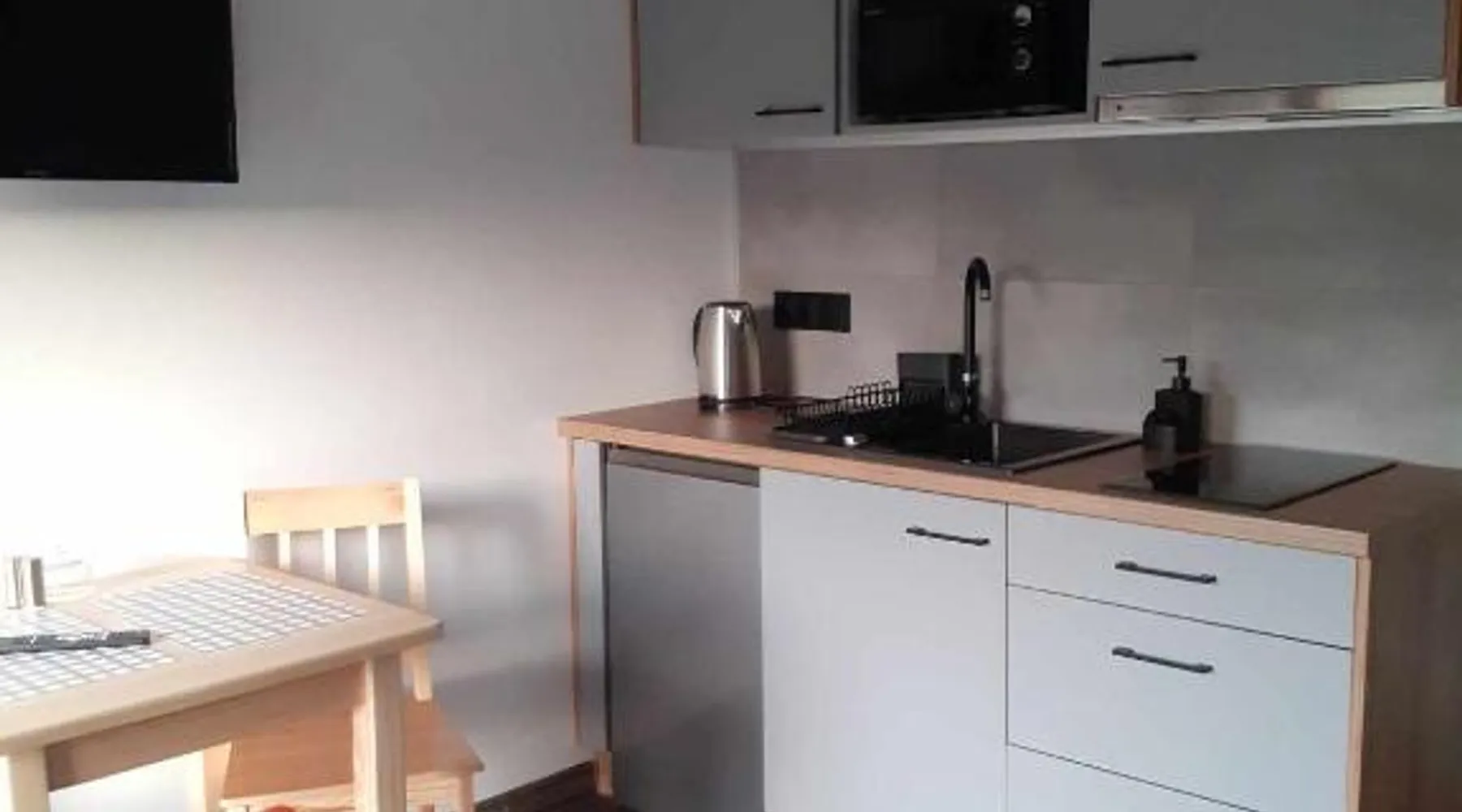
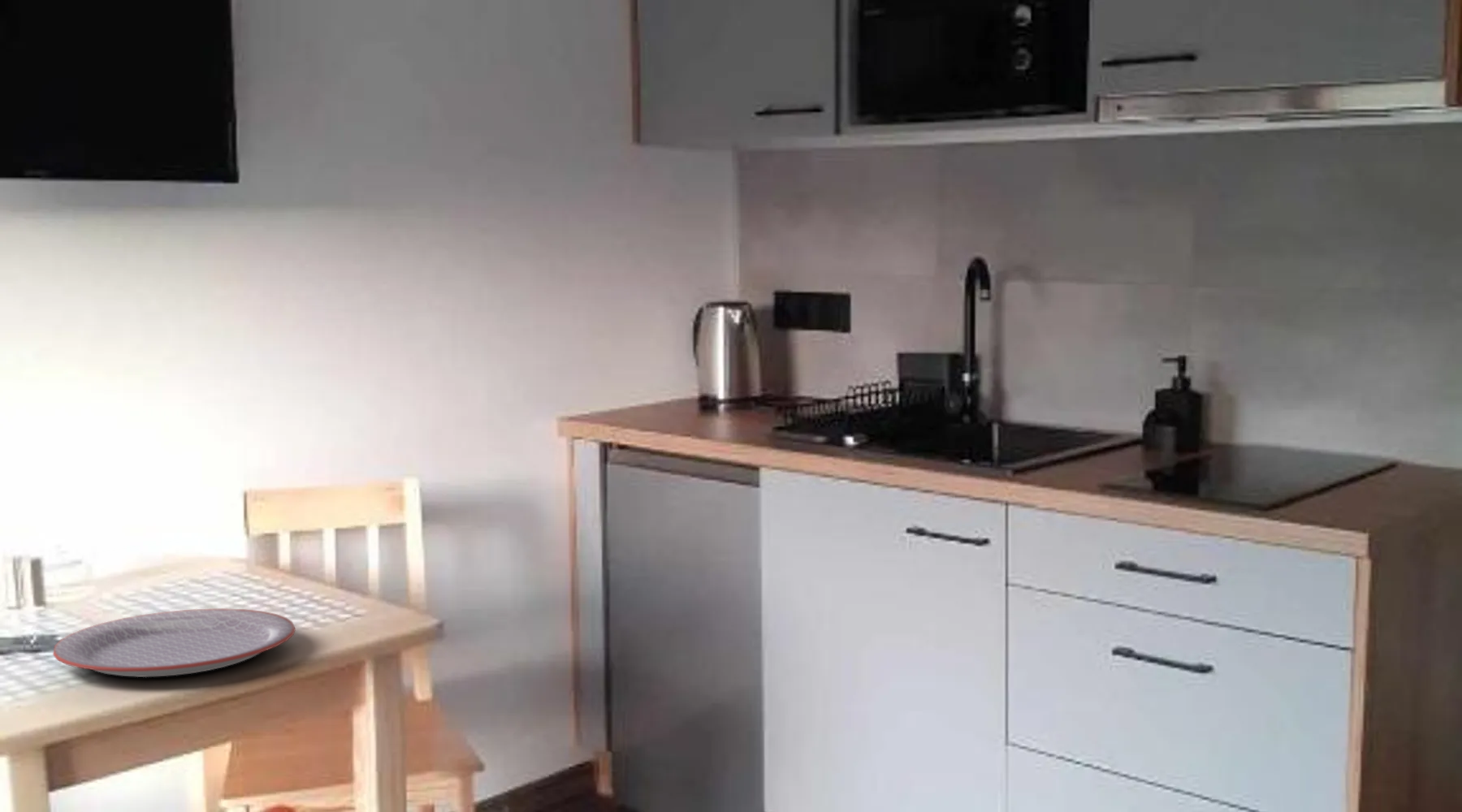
+ plate (177, 645)
